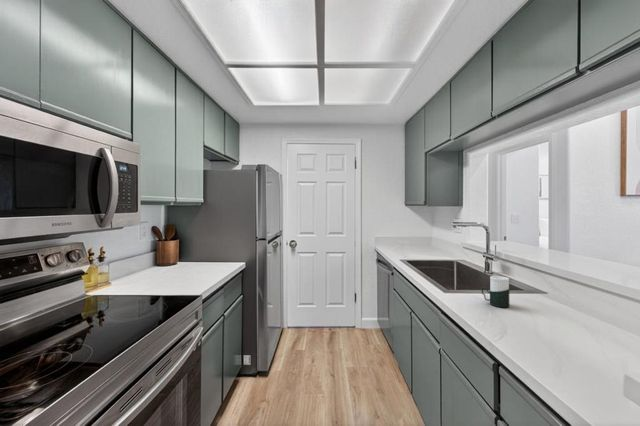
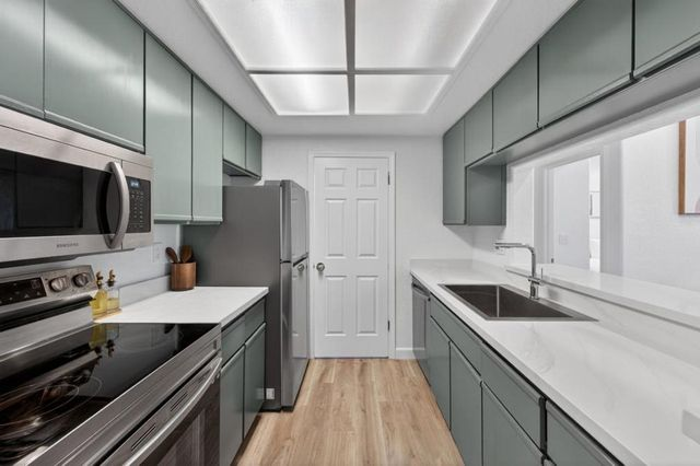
- cup (495, 290)
